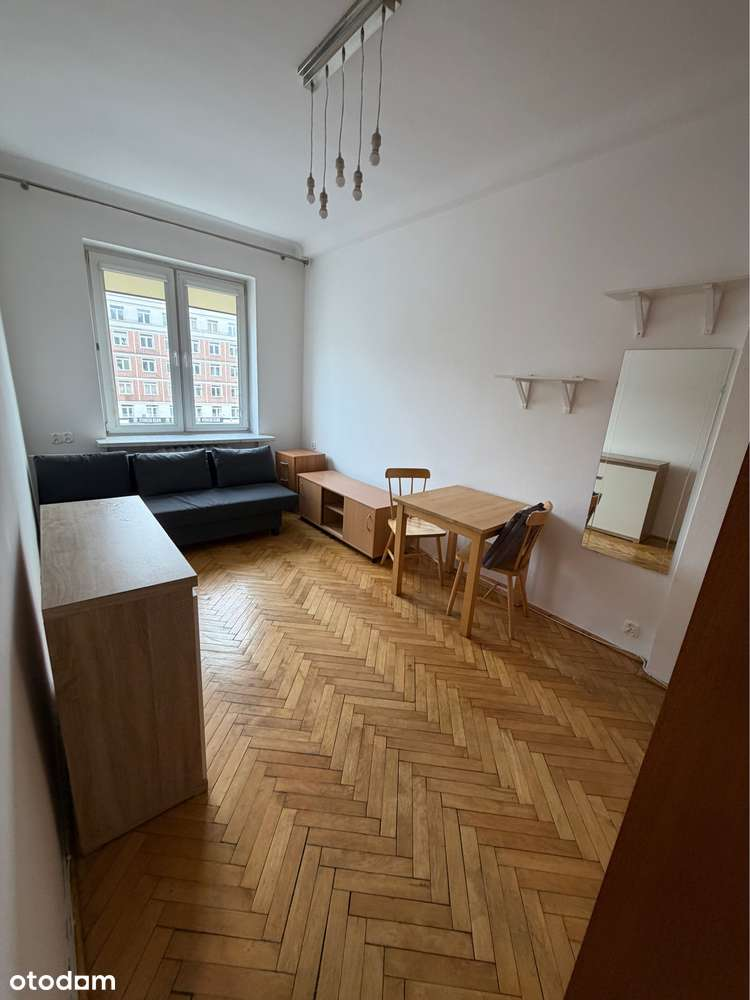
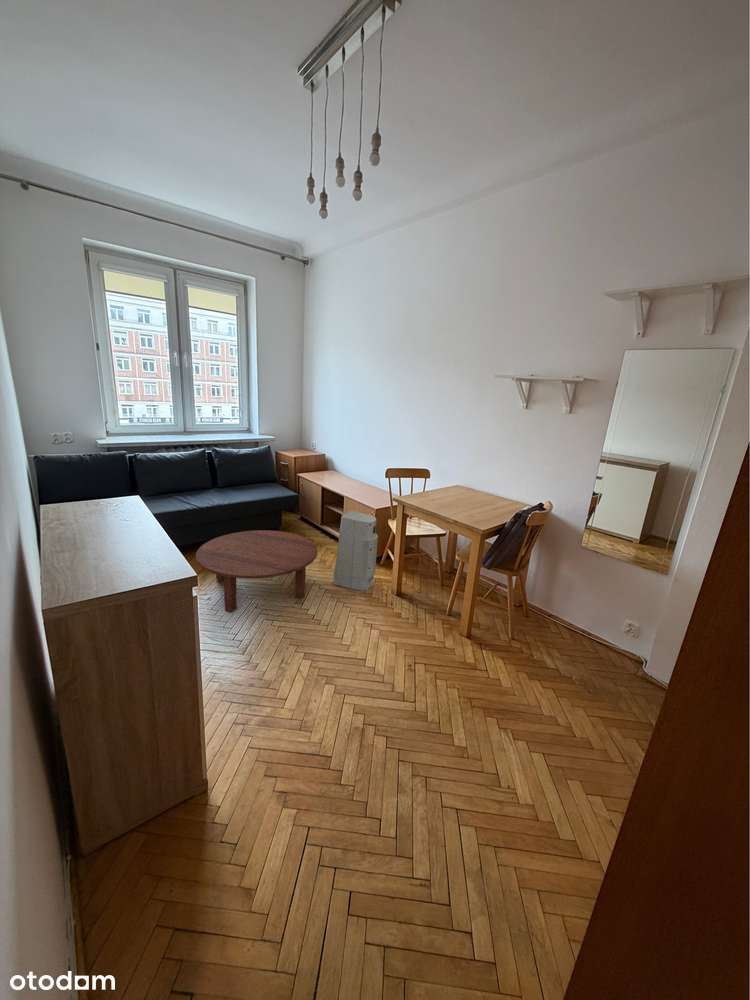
+ coffee table (259, 569)
+ air purifier (356, 550)
